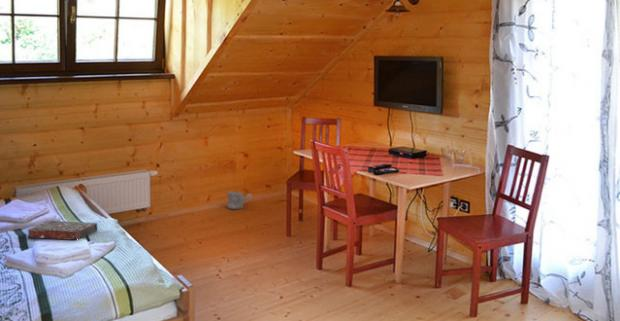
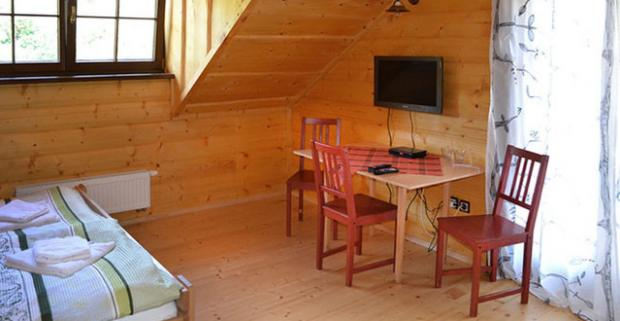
- watering can (238, 199)
- book (63, 229)
